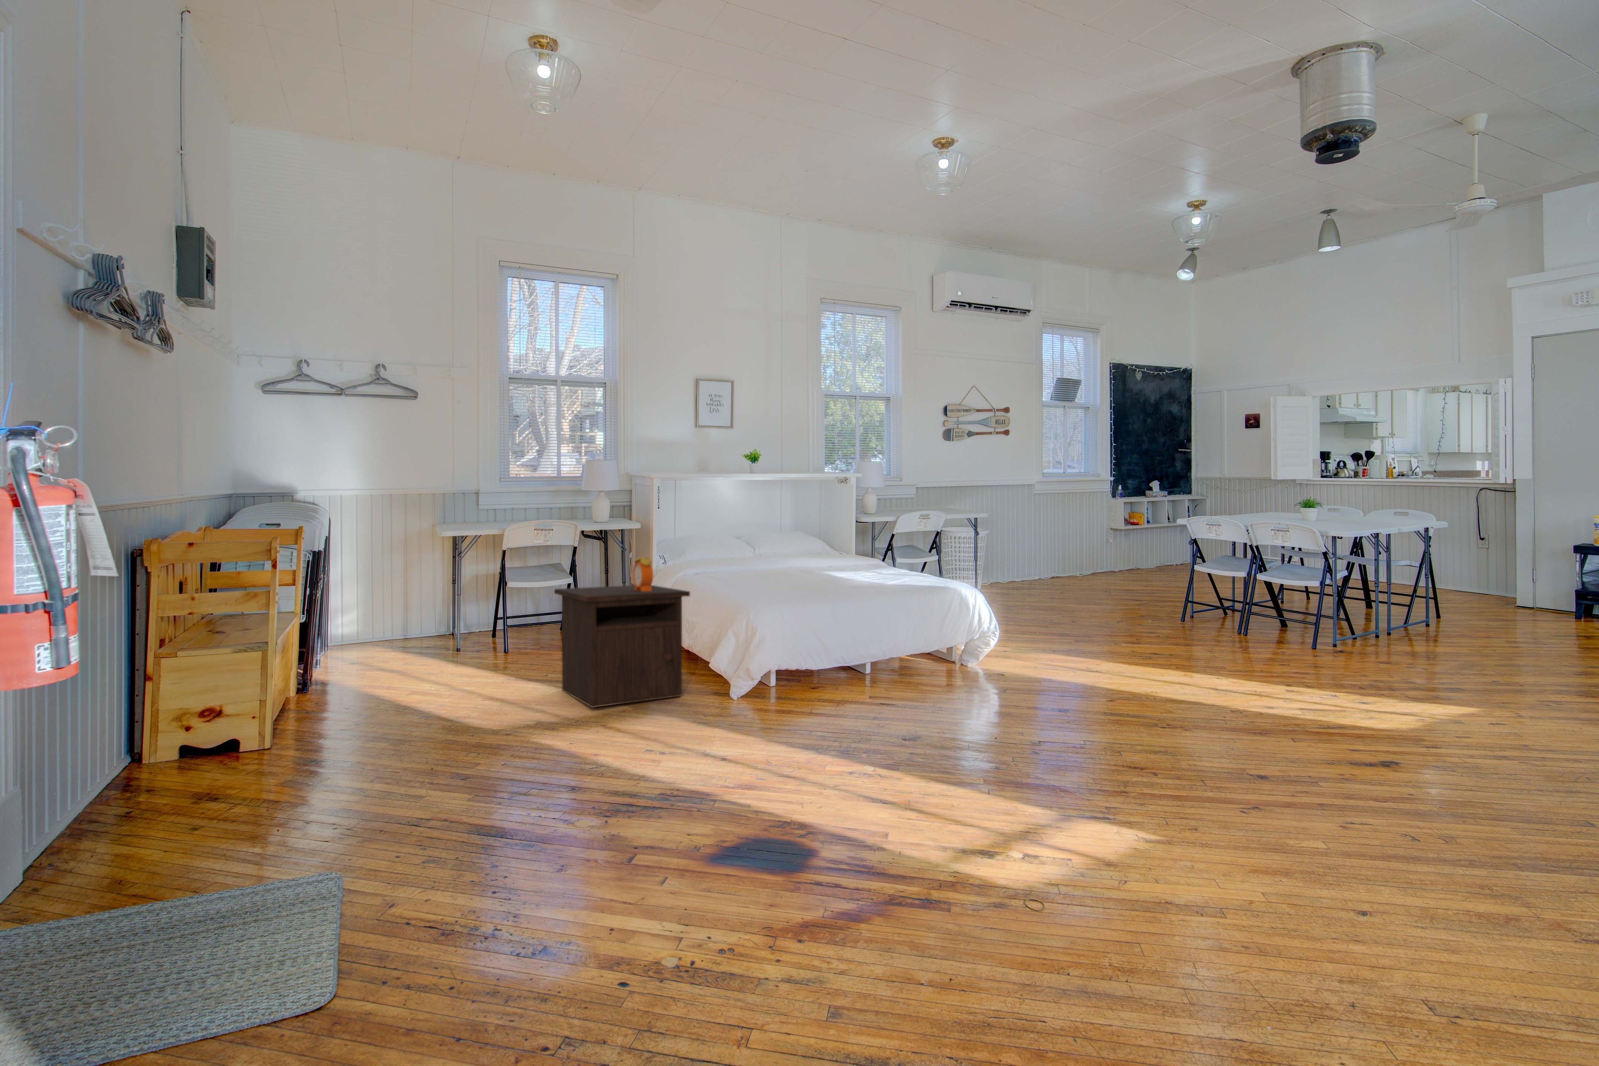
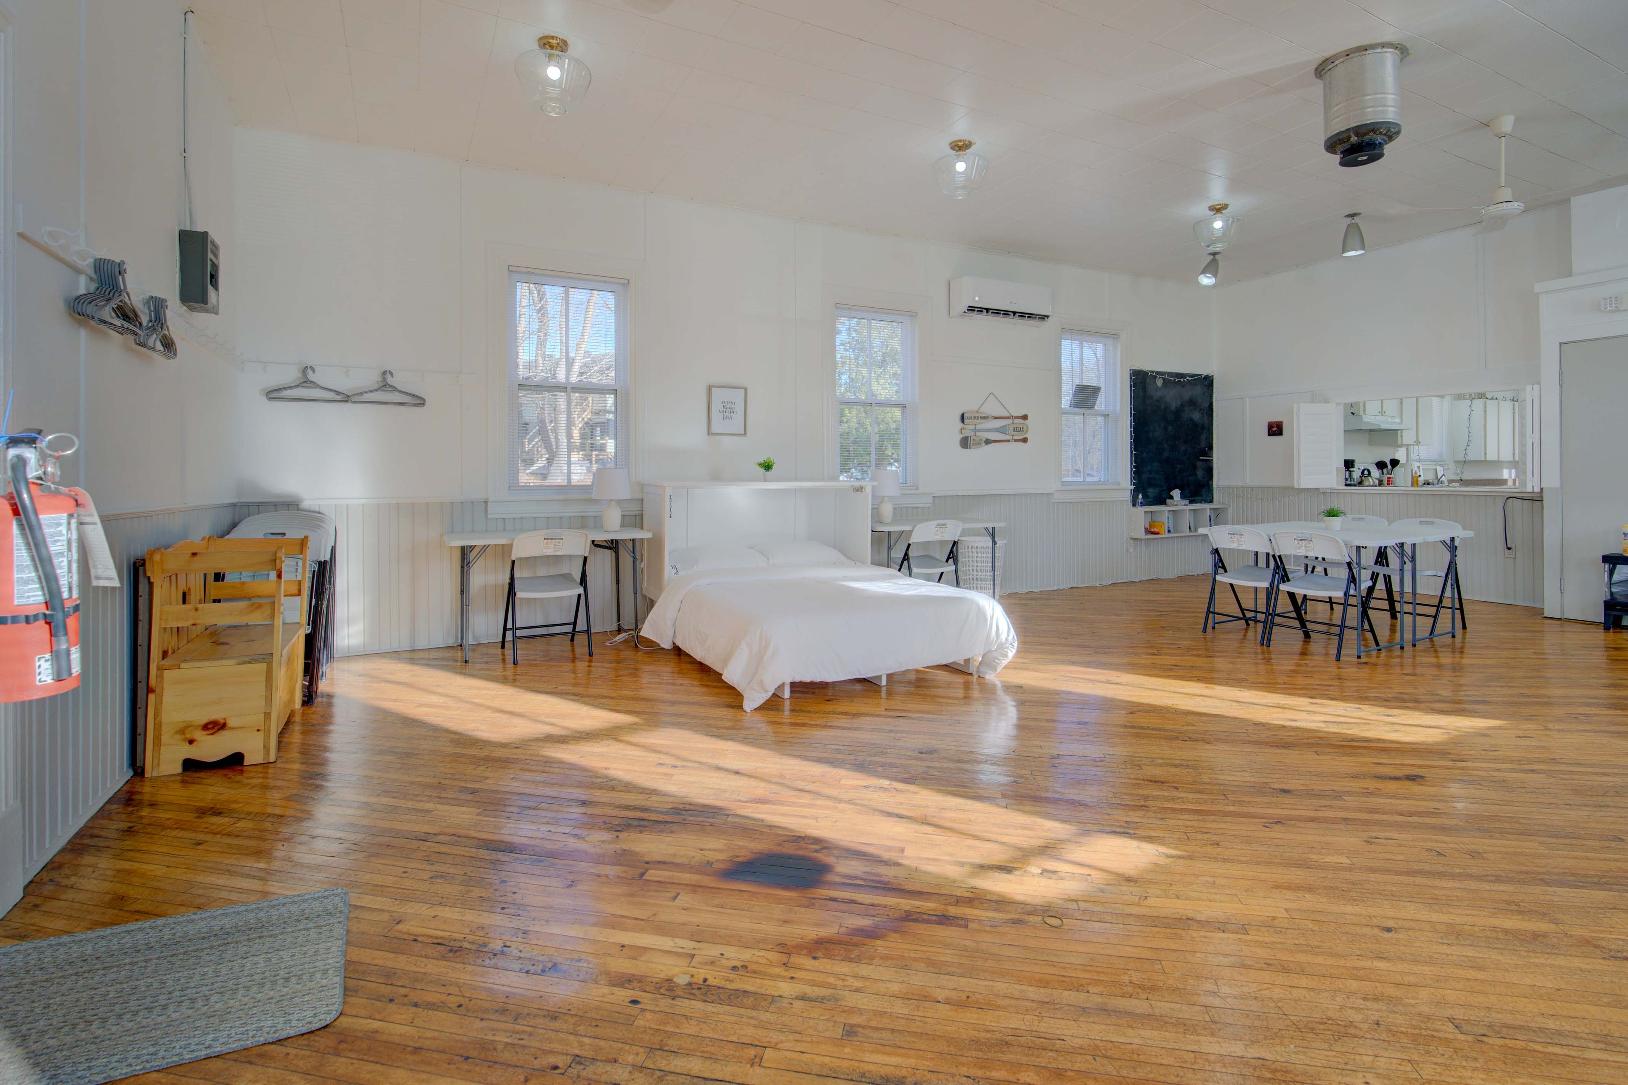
- alarm clock (642, 570)
- nightstand (622, 641)
